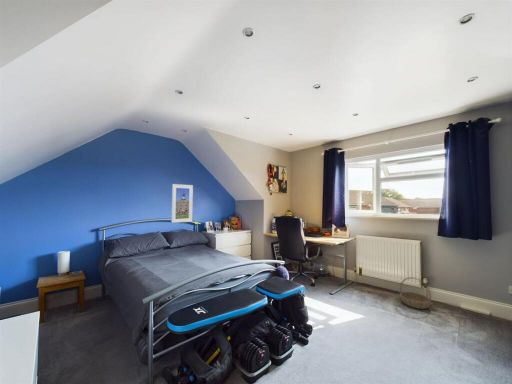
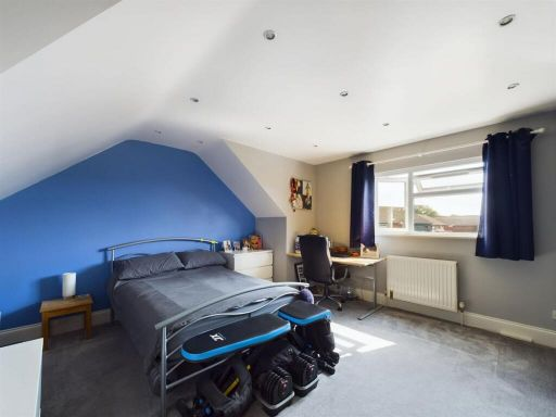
- basket (413, 292)
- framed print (182, 203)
